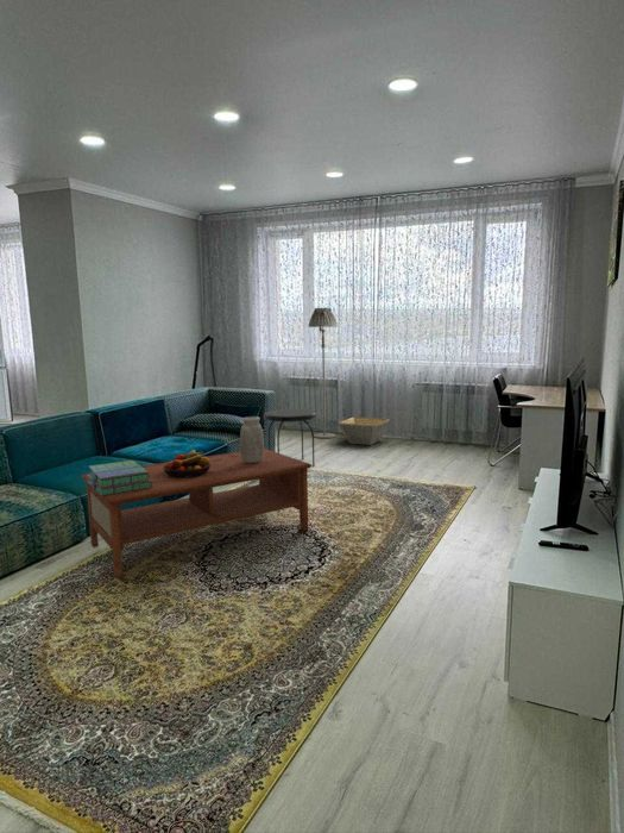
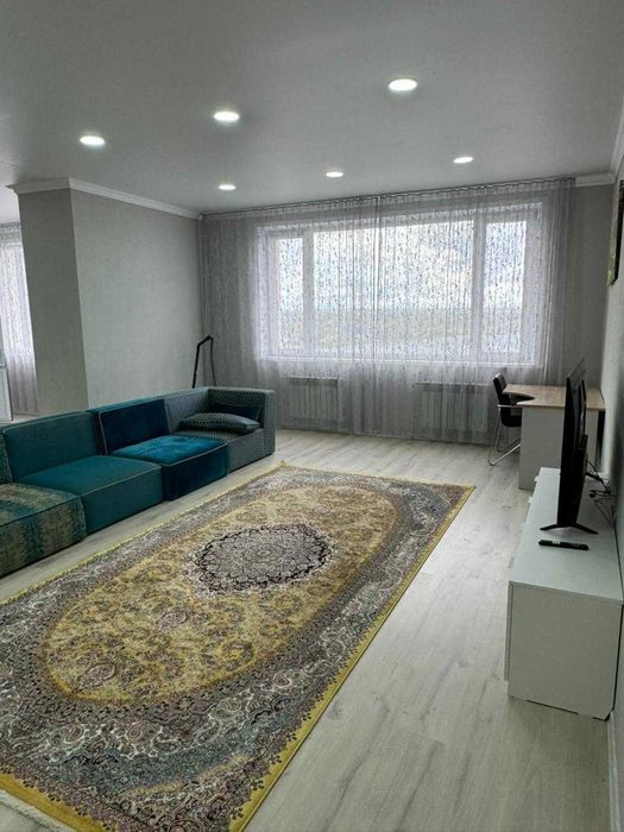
- floor lamp (323, 372)
- stack of books (118, 476)
- basket (364, 431)
- coffee table (201, 503)
- vase (251, 439)
- side table (302, 438)
- fruit bowl (187, 462)
